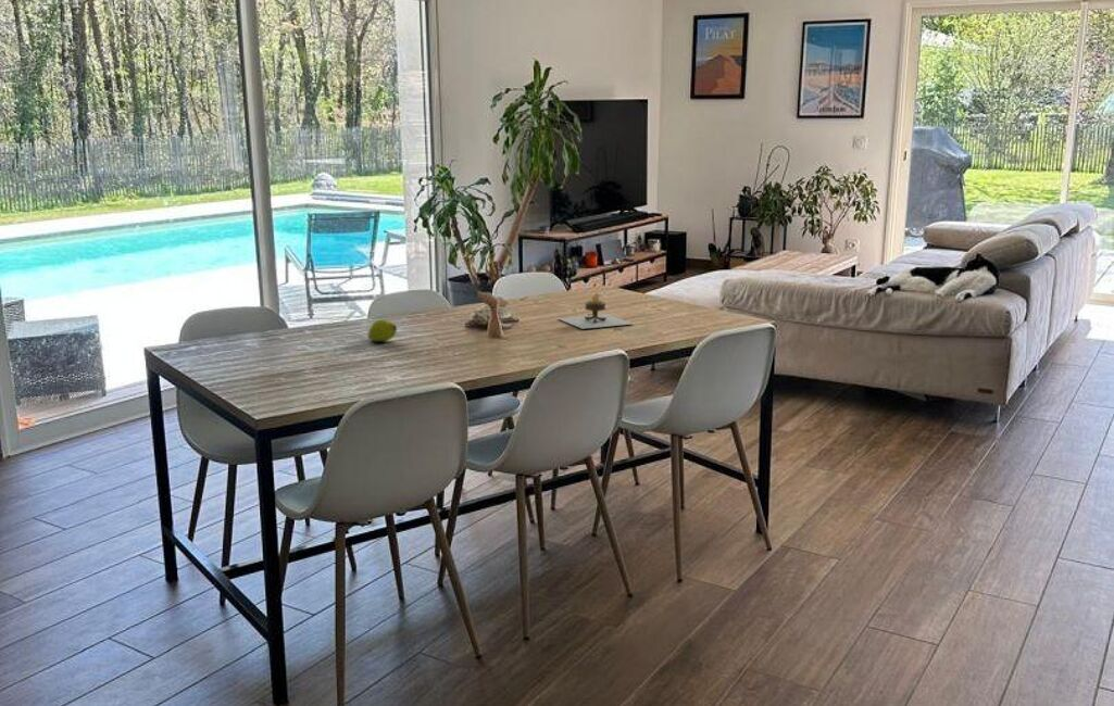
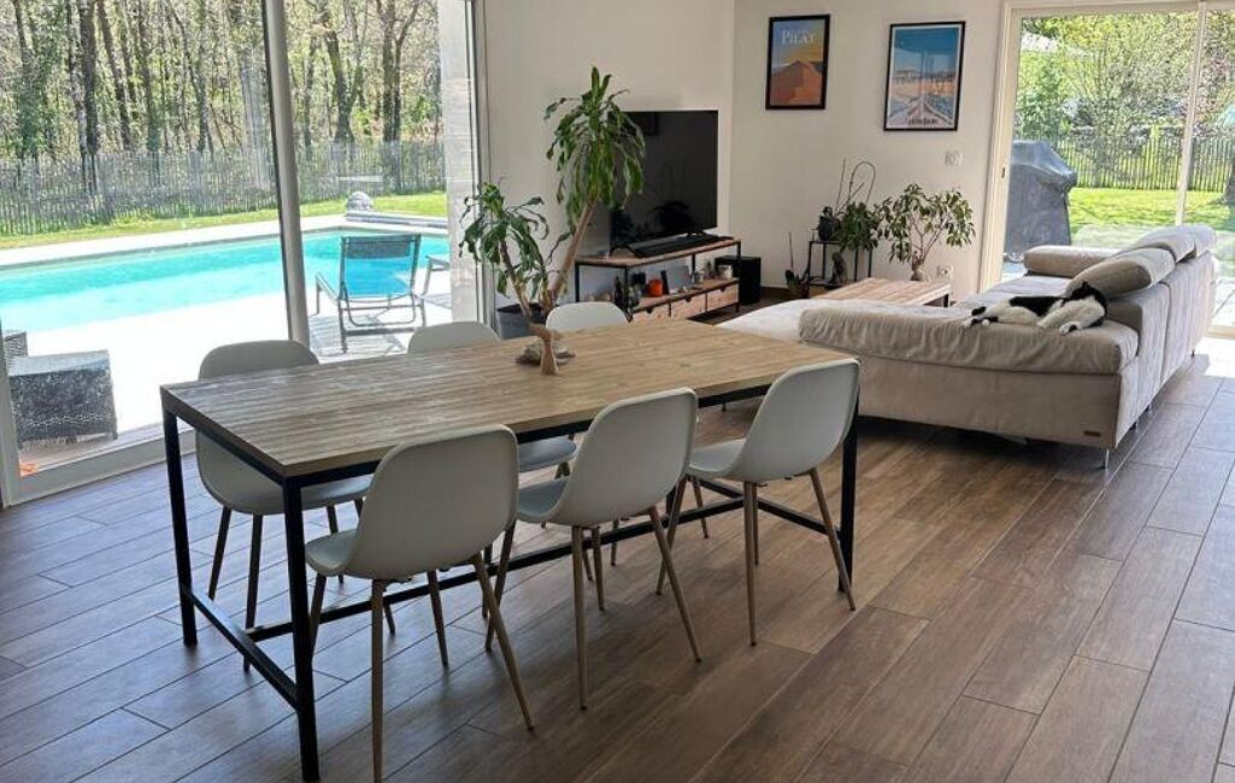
- fruit (380, 329)
- candle (594, 306)
